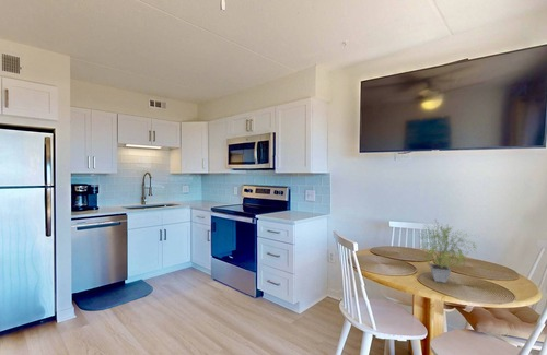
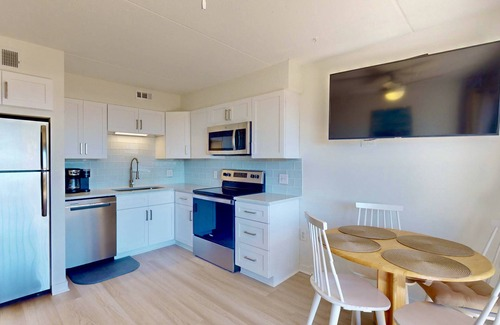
- potted plant (444, 250)
